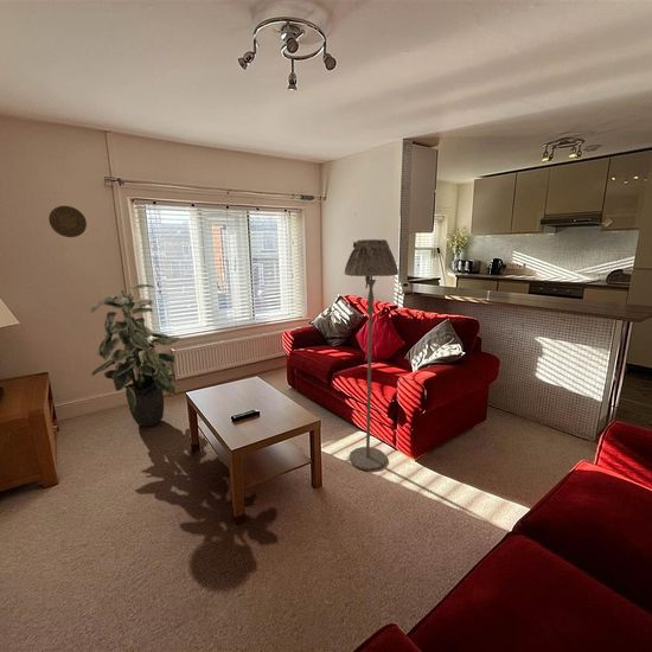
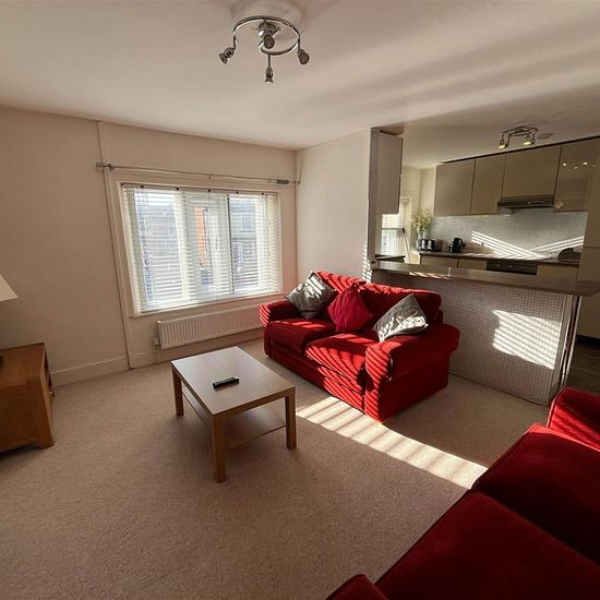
- floor lamp (369, 356)
- decorative plate (68, 220)
- indoor plant (141, 358)
